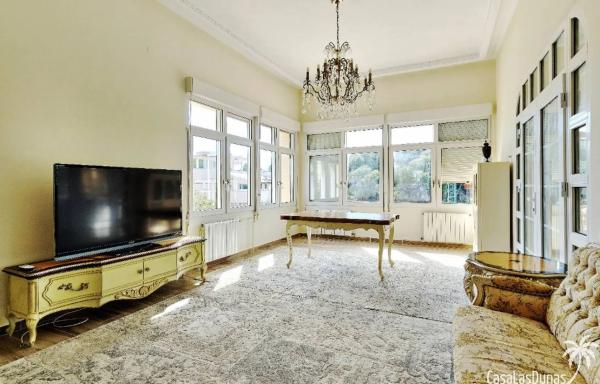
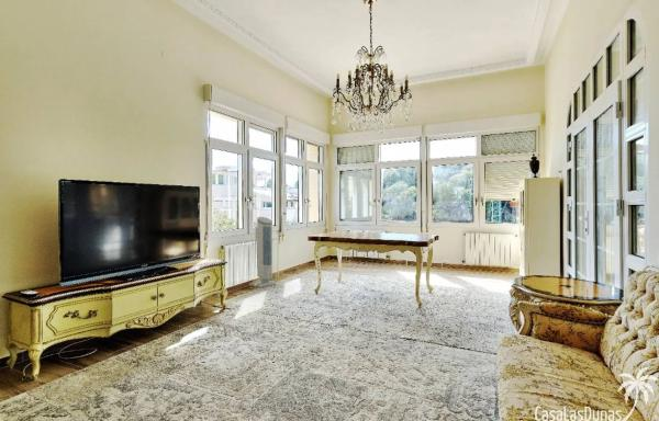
+ air purifier (264, 250)
